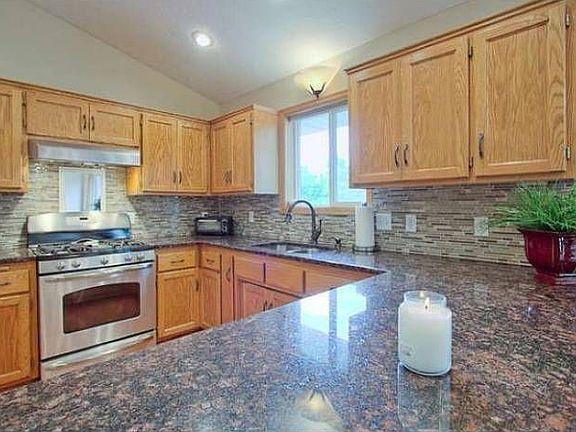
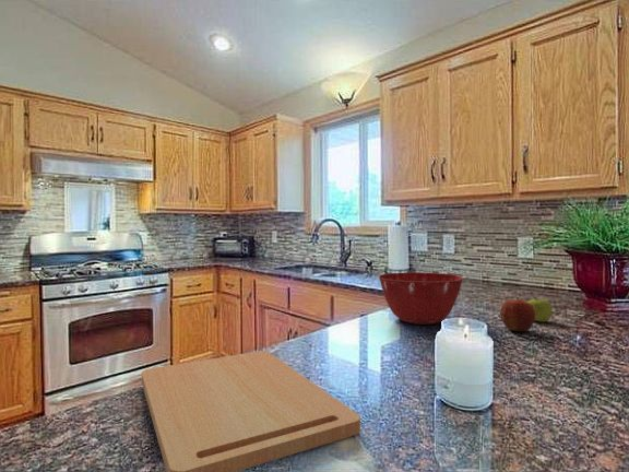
+ apple (517, 314)
+ fruit (538, 308)
+ cutting board (235, 396)
+ mixing bowl (419, 297)
